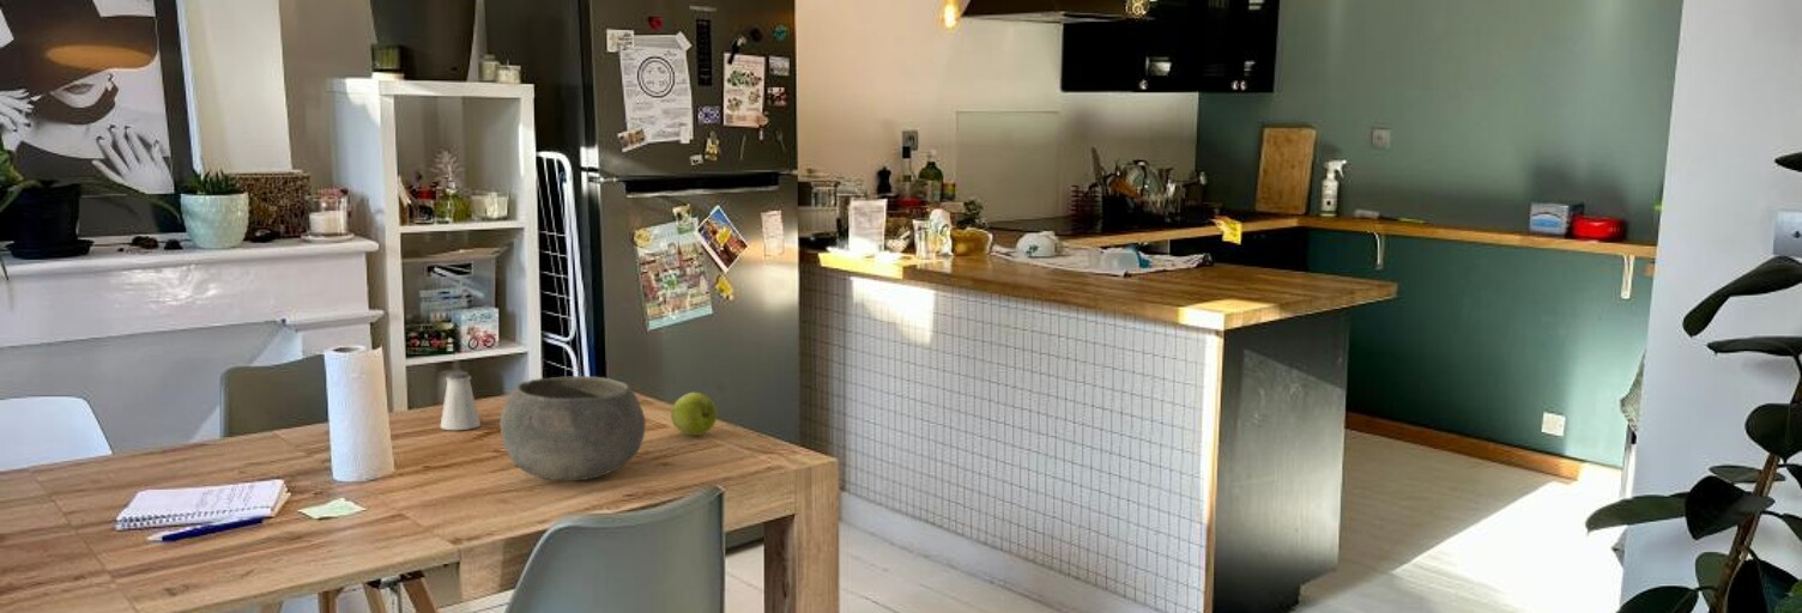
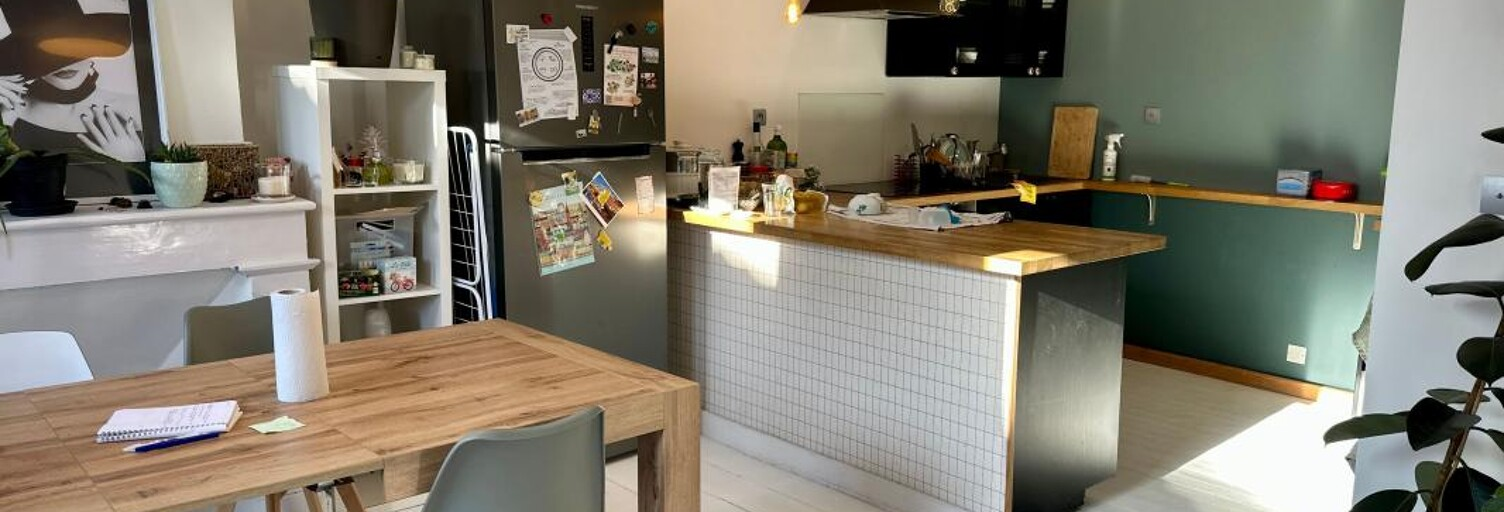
- apple (694, 413)
- saltshaker (459, 399)
- bowl (573, 429)
